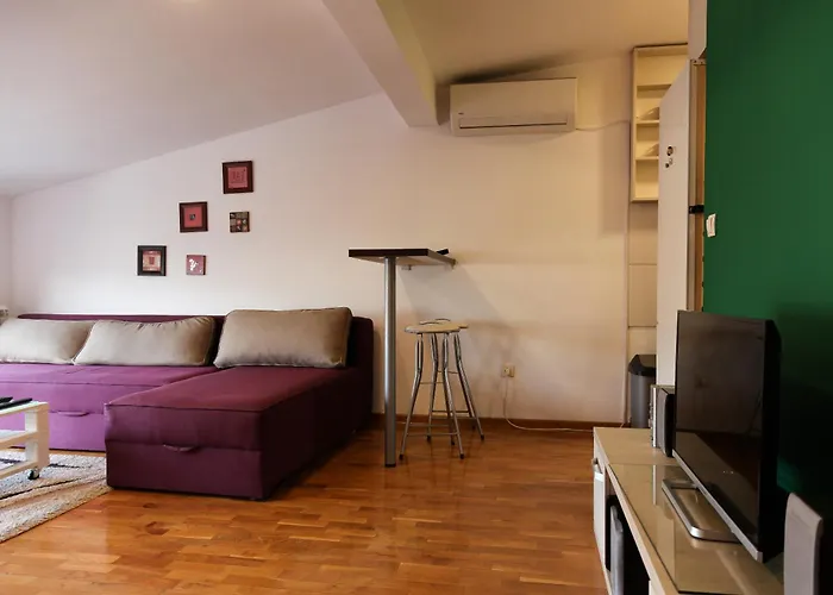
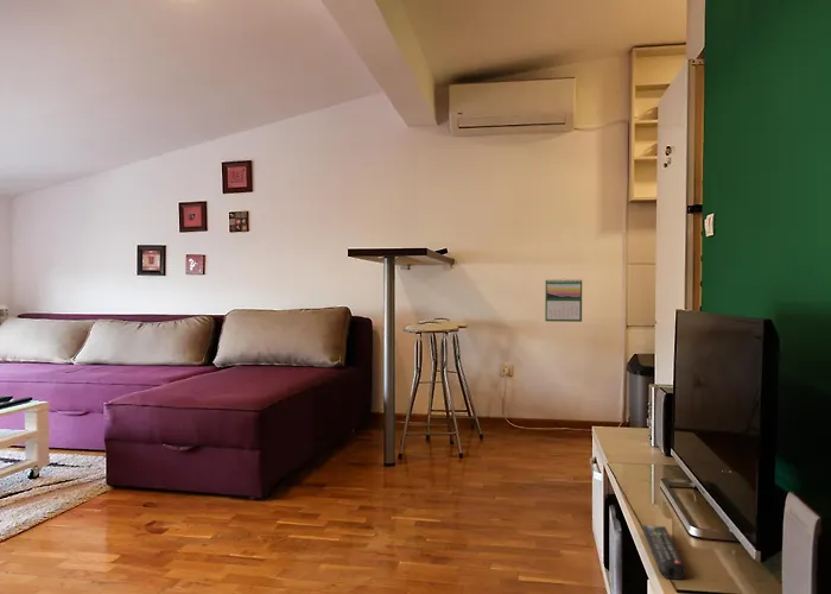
+ remote control (661, 548)
+ calendar (563, 299)
